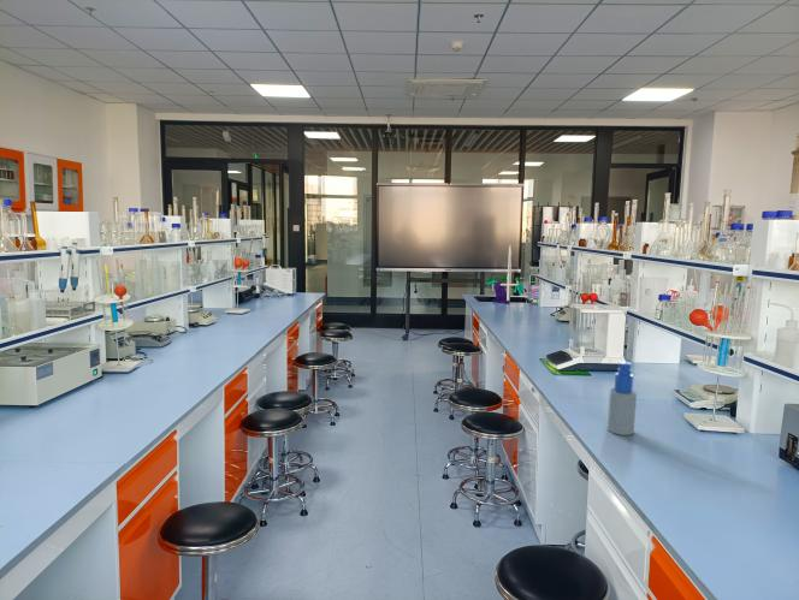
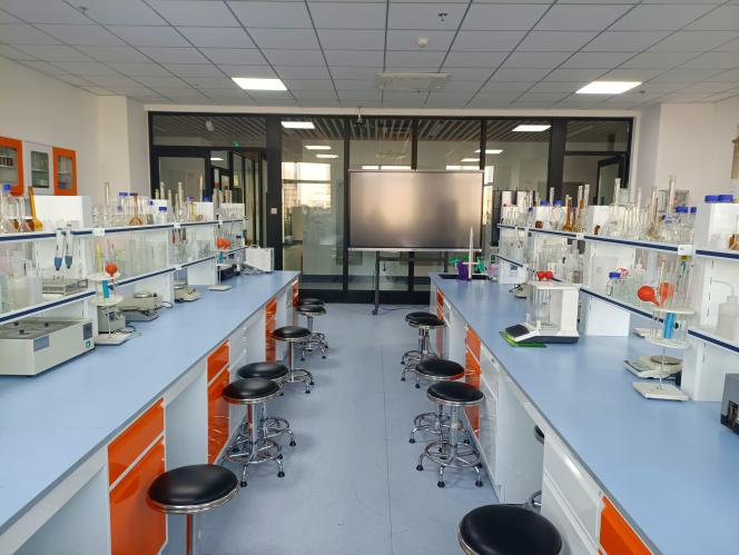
- spray bottle (622, 396)
